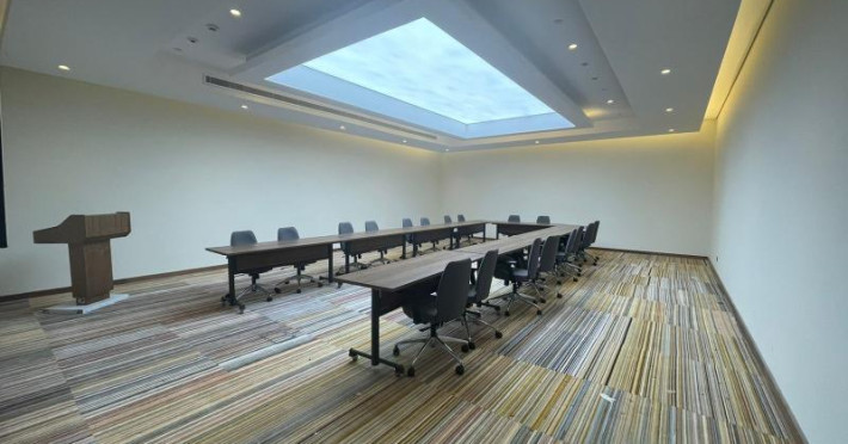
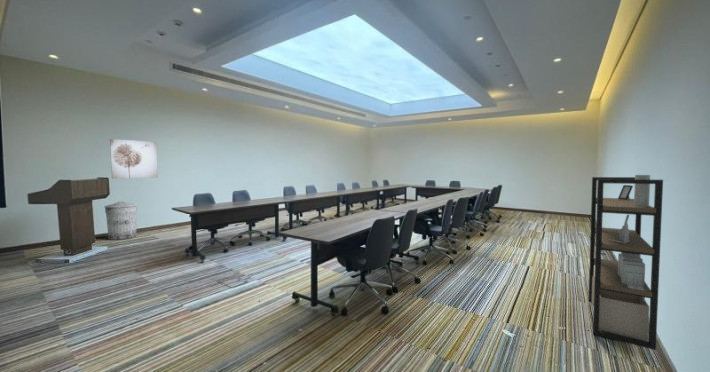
+ shelving unit (619, 248)
+ wall art (135, 159)
+ trash can (121, 219)
